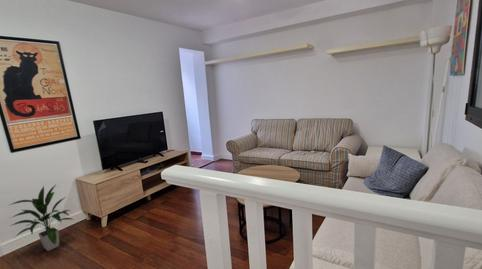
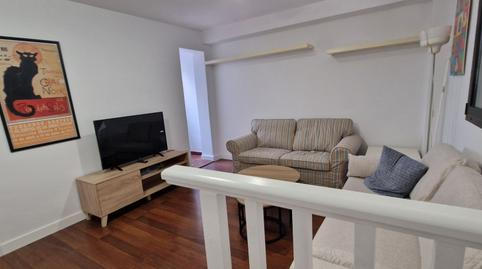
- indoor plant (44, 219)
